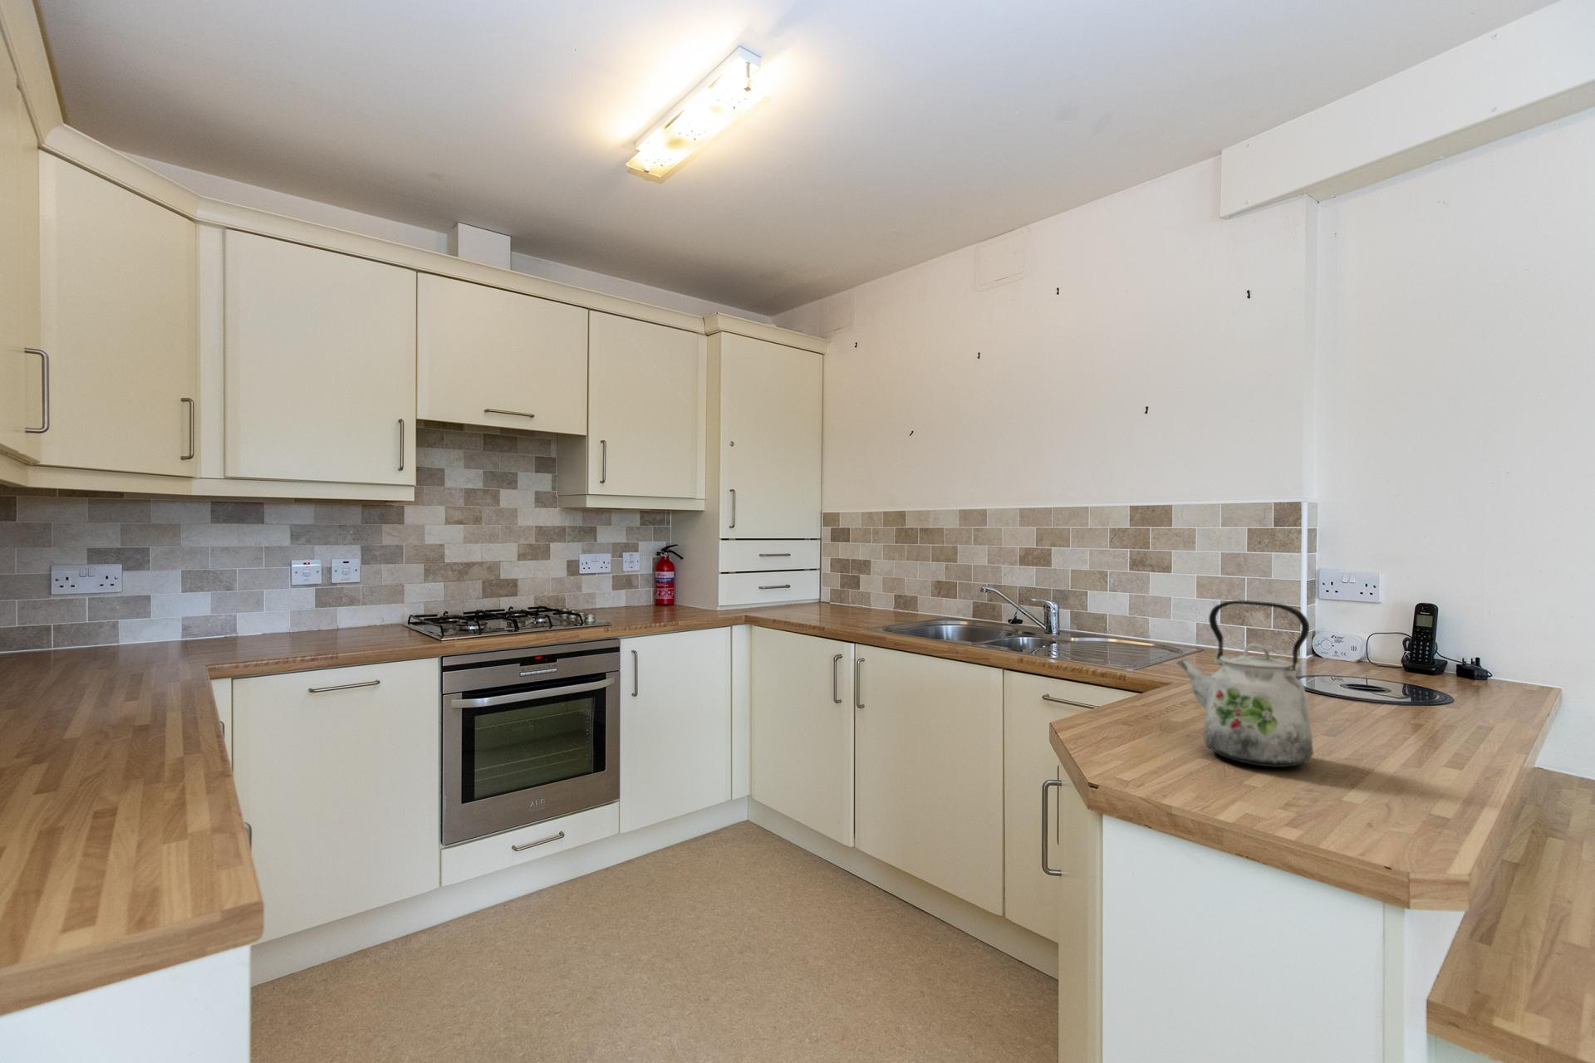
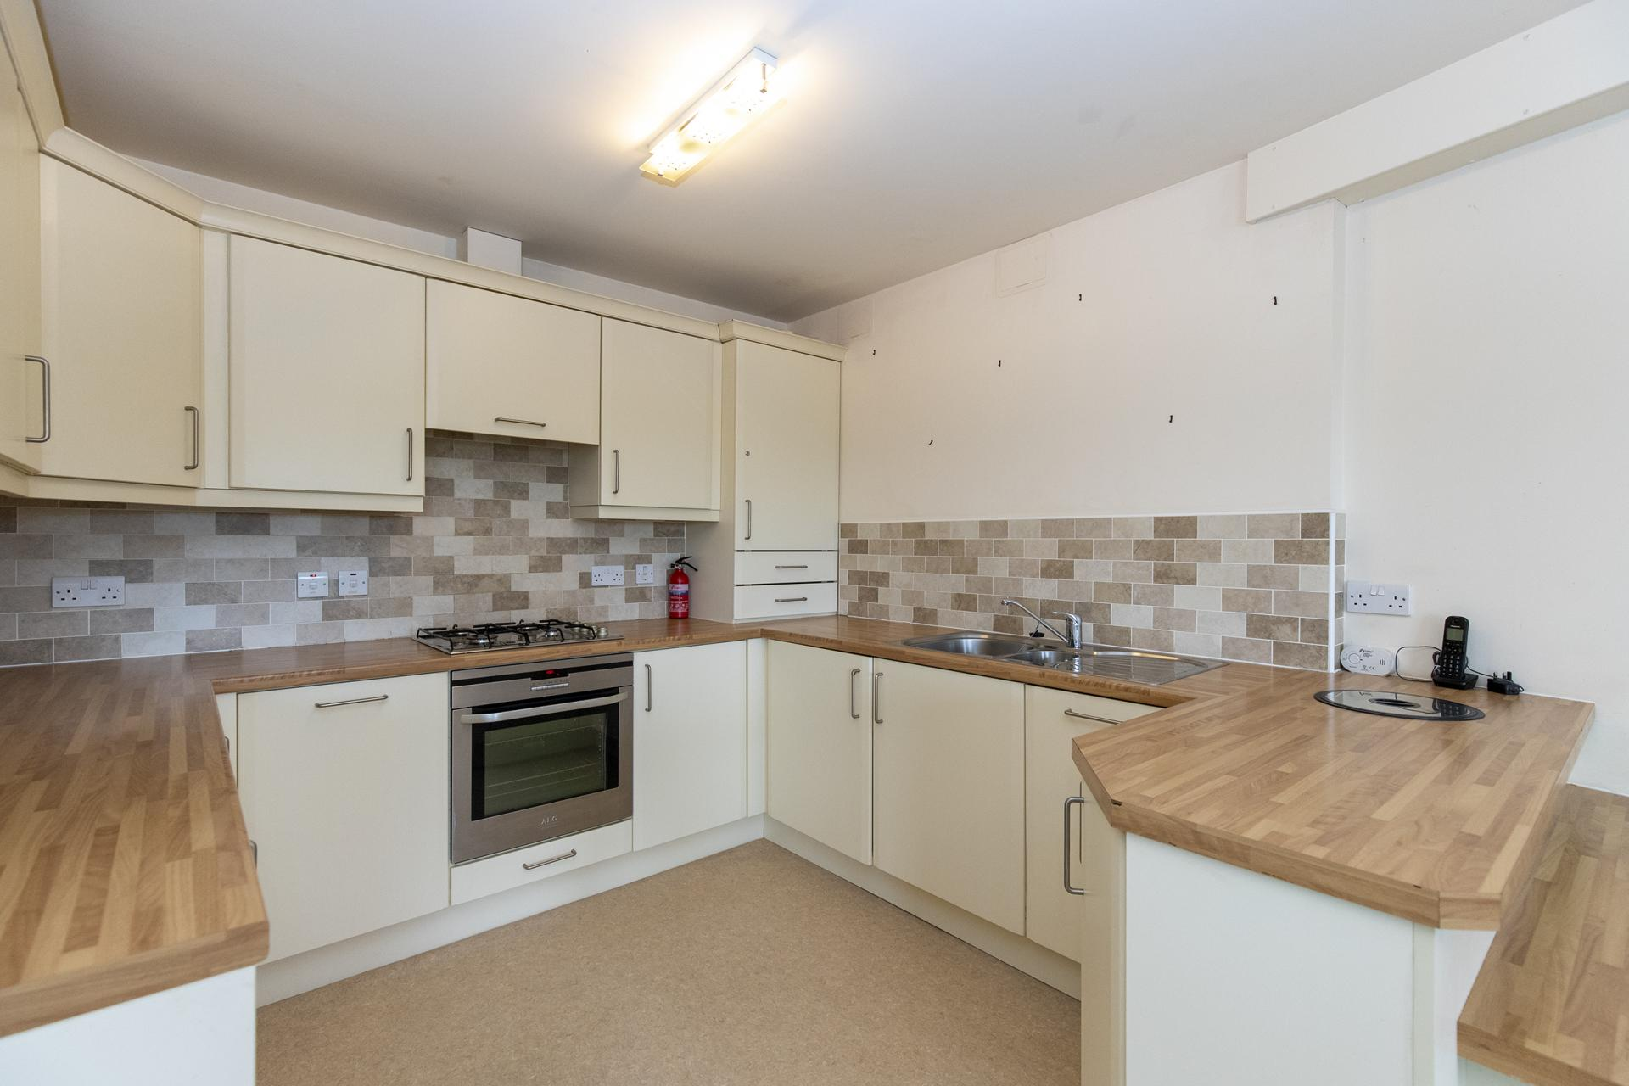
- kettle (1238, 676)
